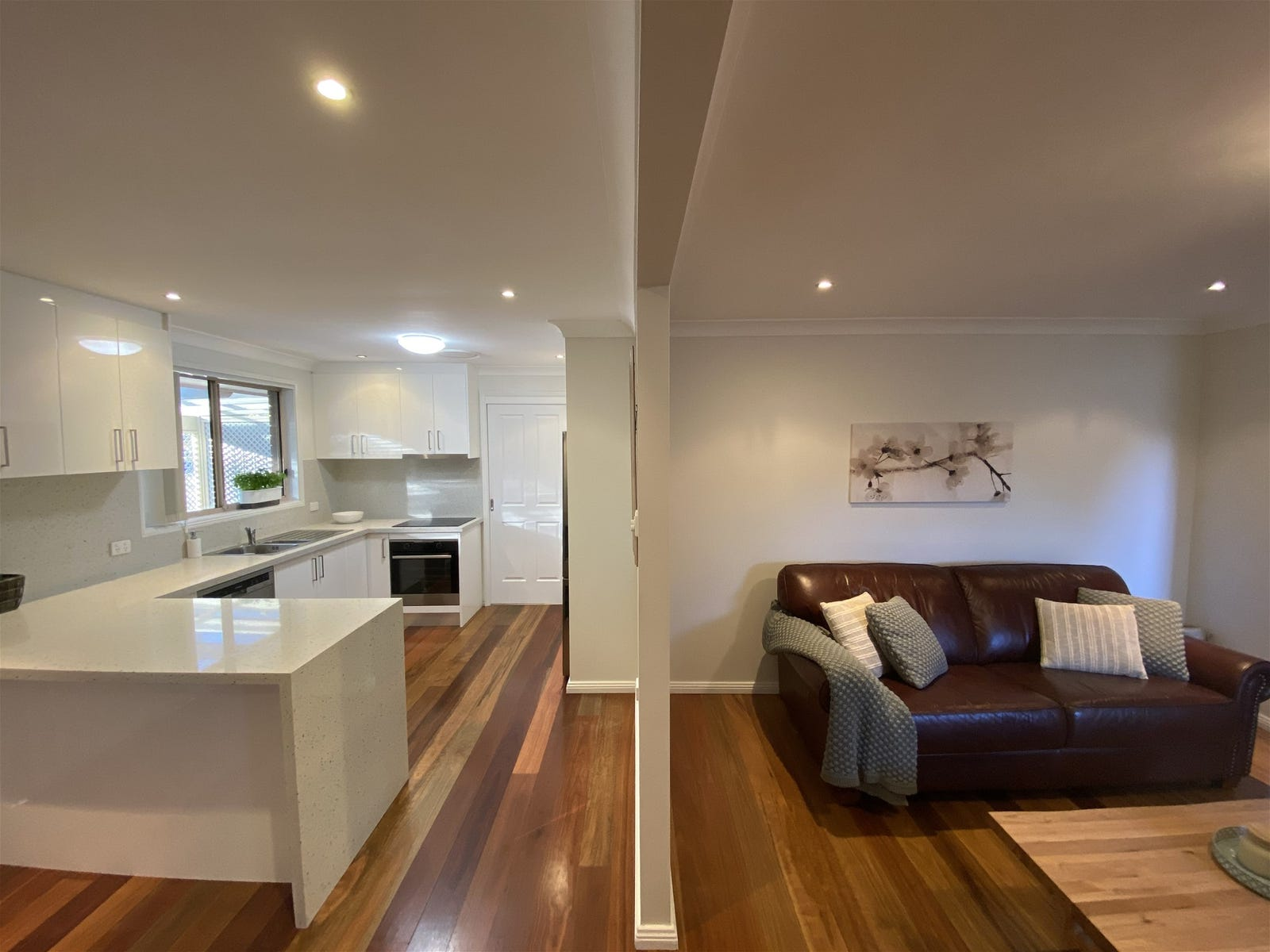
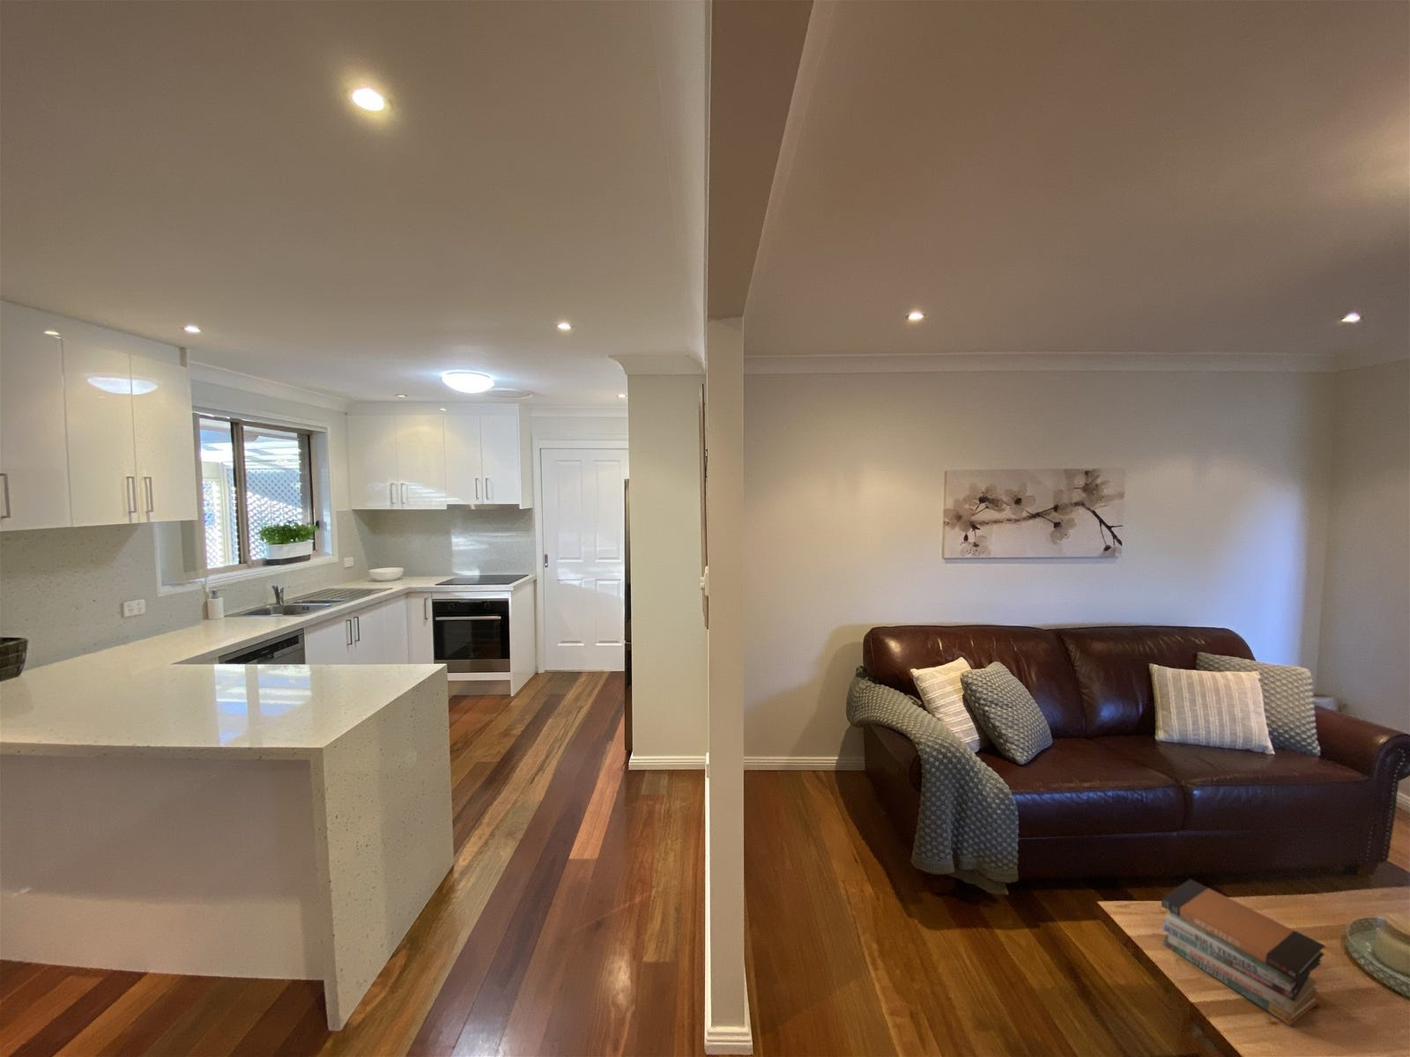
+ book stack (1236, 944)
